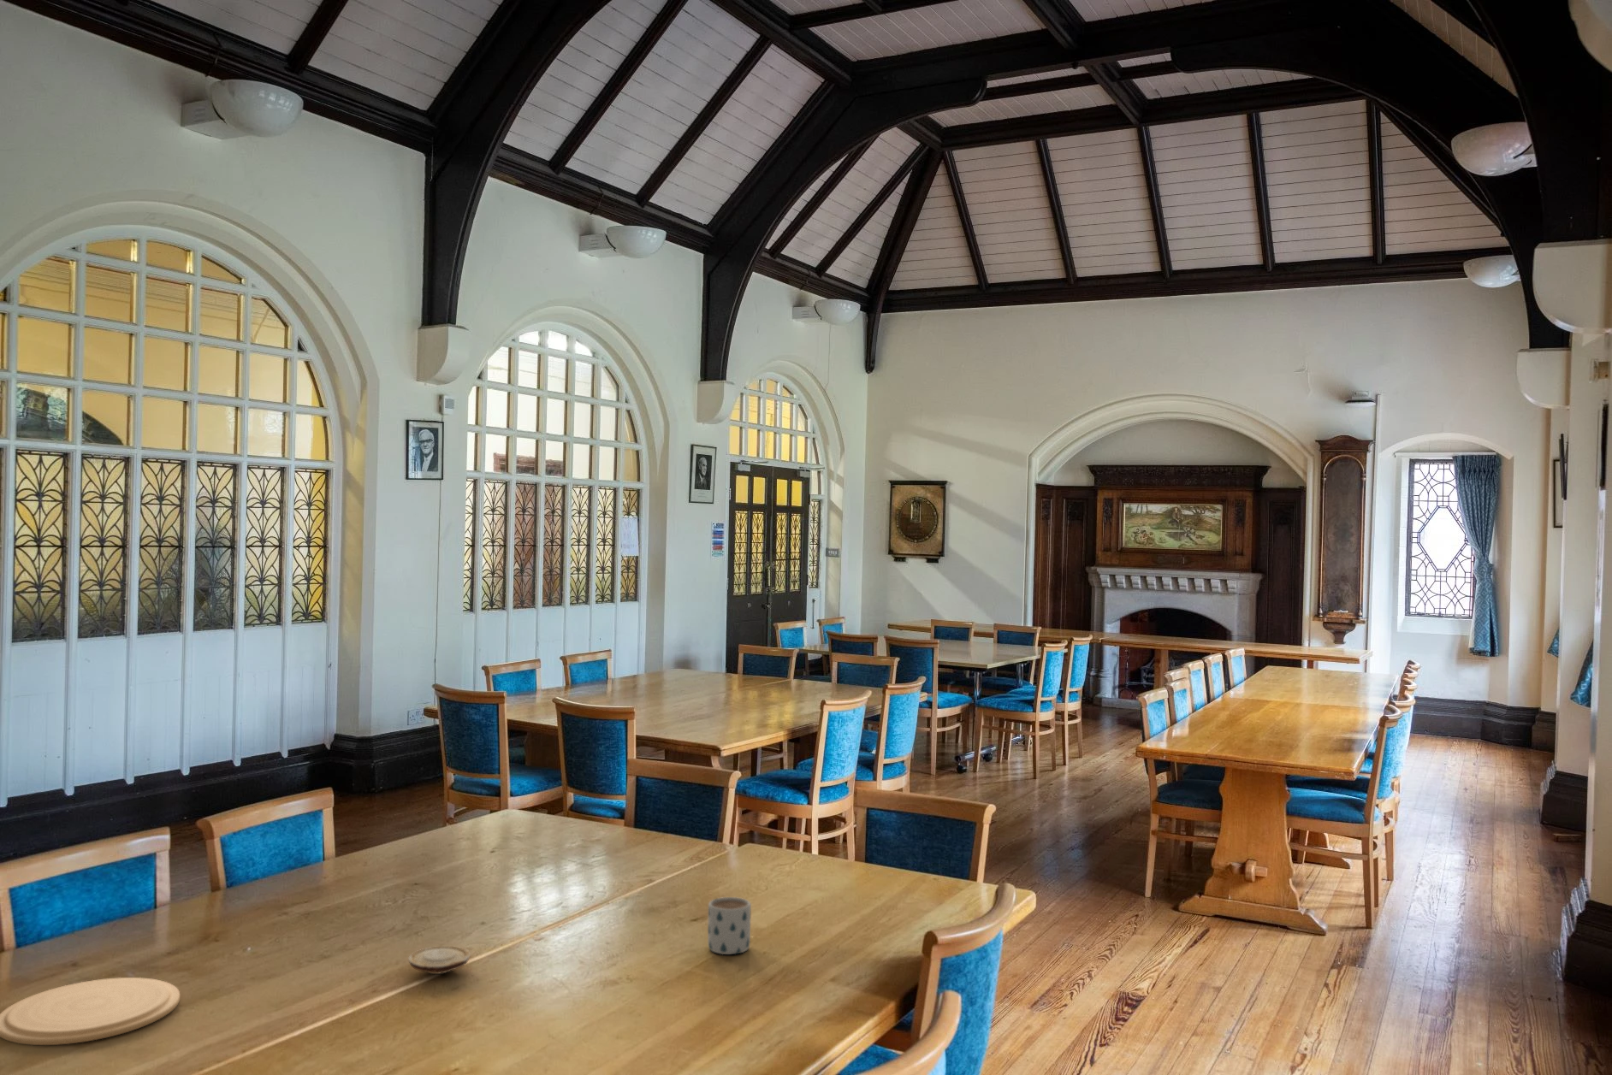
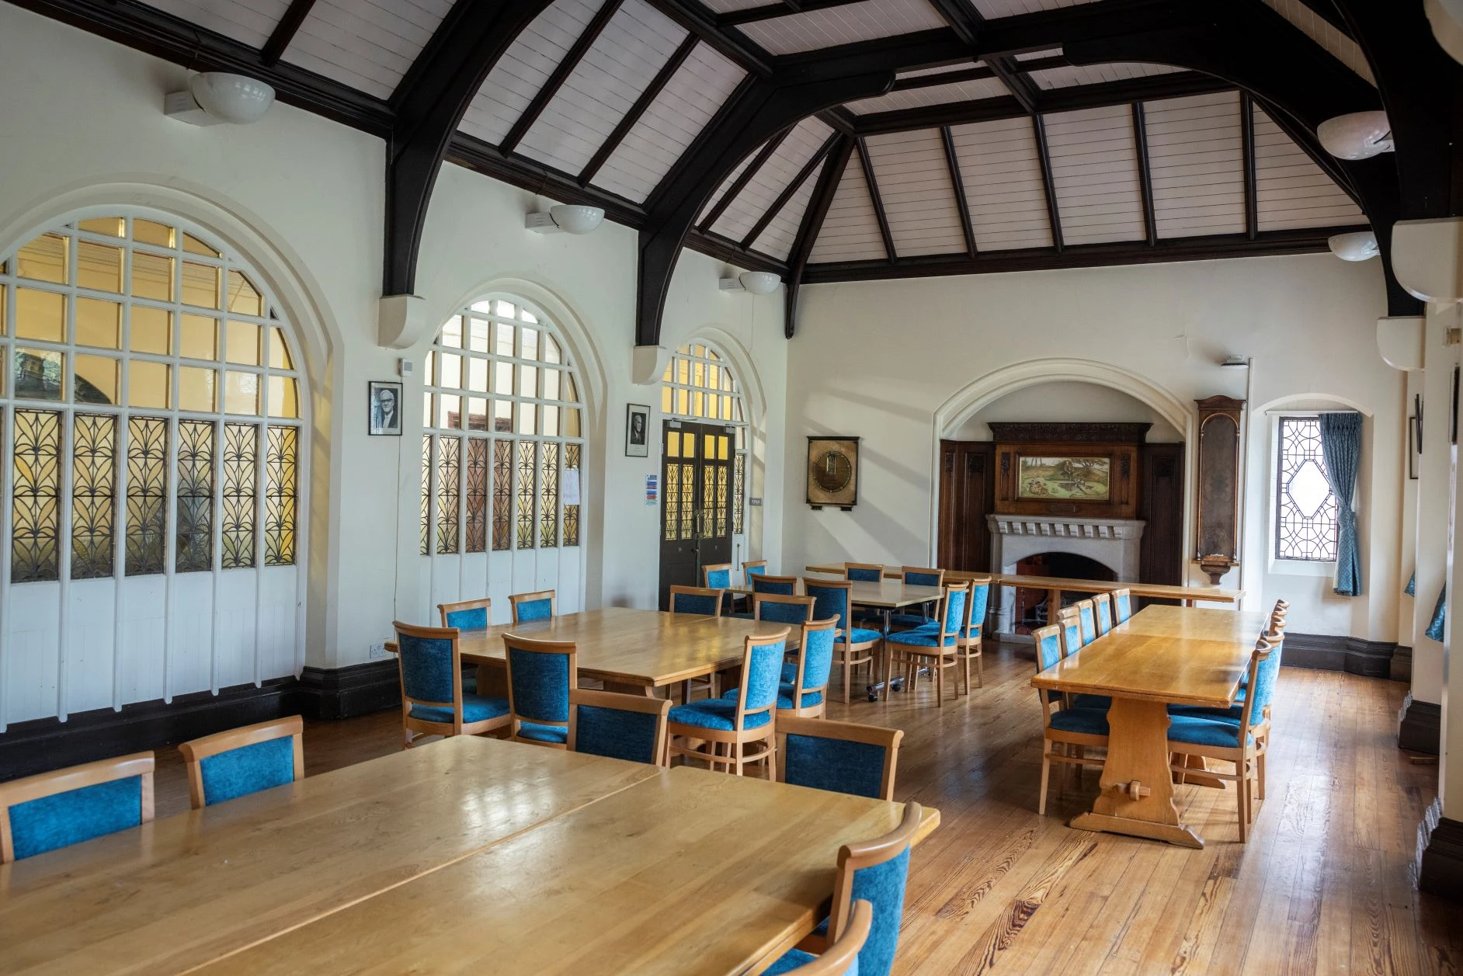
- plate (90, 1008)
- mug (725, 923)
- wood slice (439, 961)
